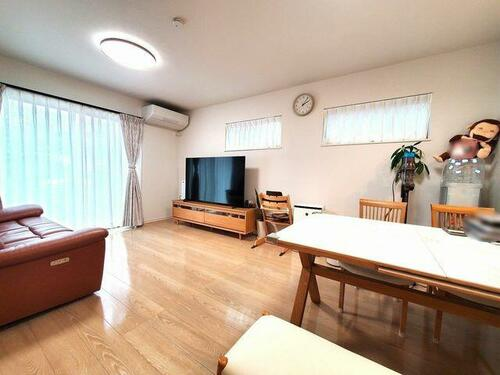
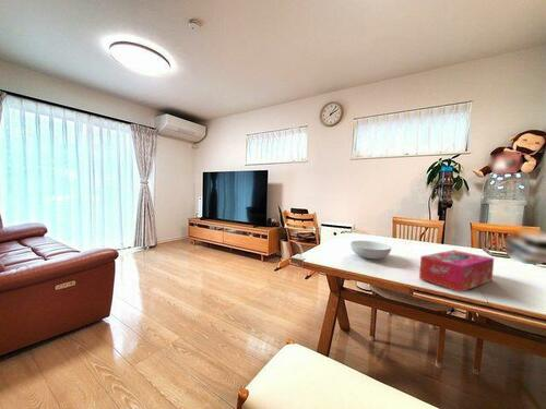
+ tissue box (456, 268)
+ serving bowl (369, 250)
